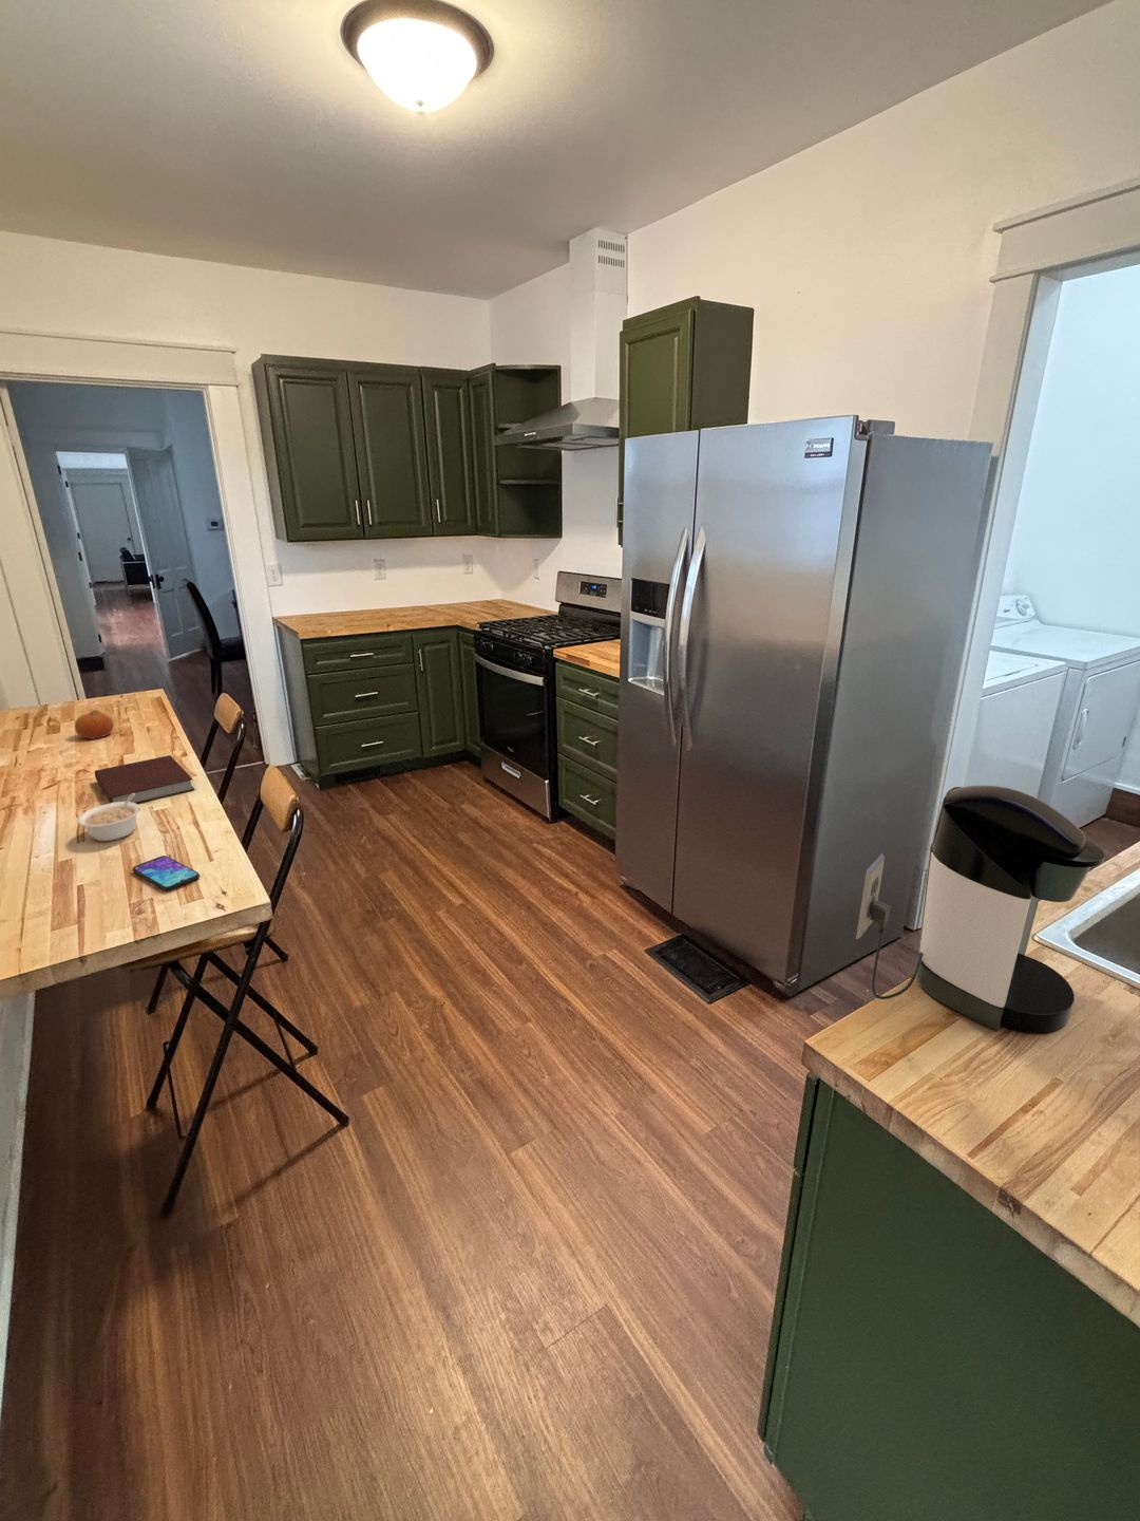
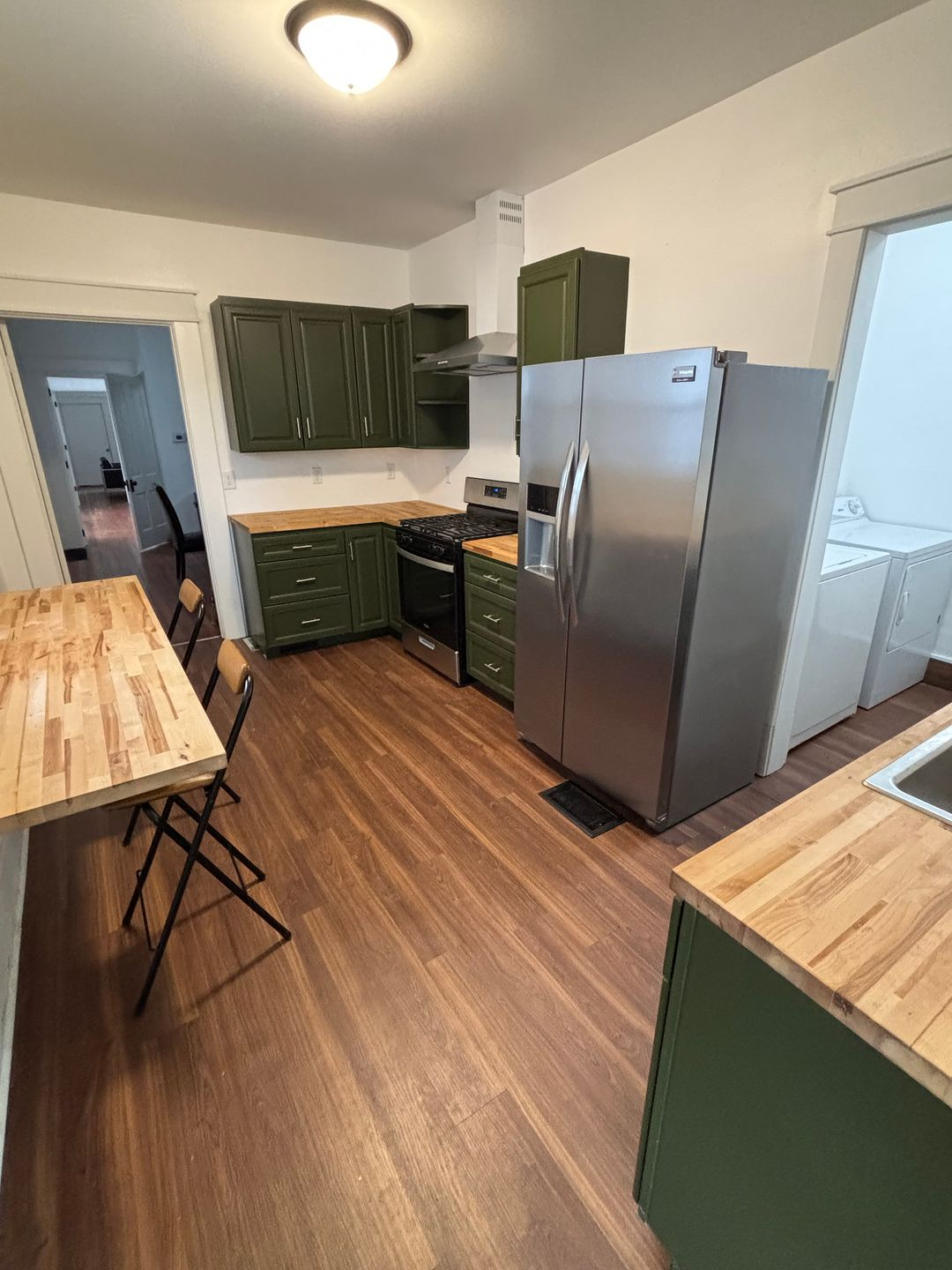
- notebook (144, 780)
- smartphone (165, 872)
- fruit (93, 726)
- legume (111, 819)
- coffee maker (986, 913)
